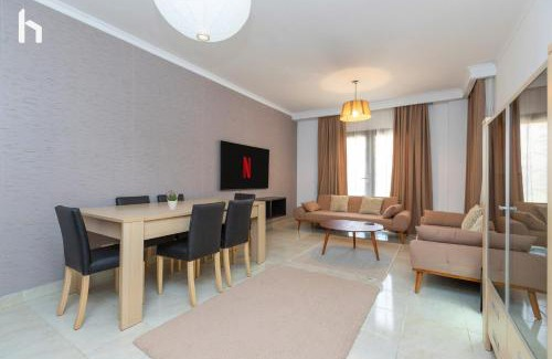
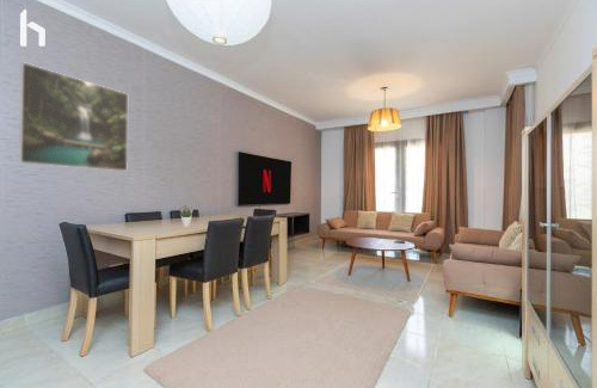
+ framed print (80, 123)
